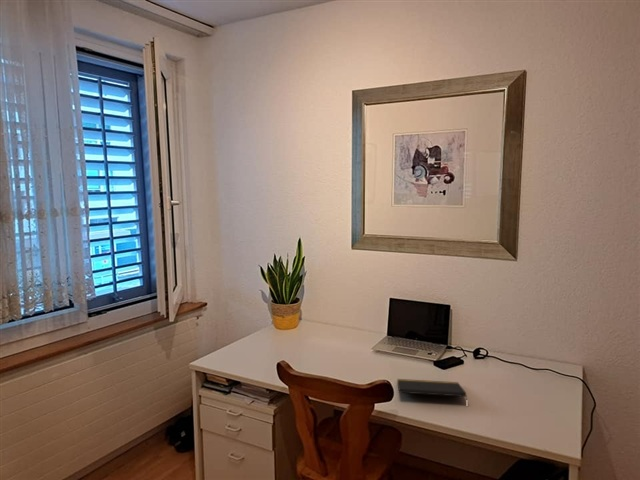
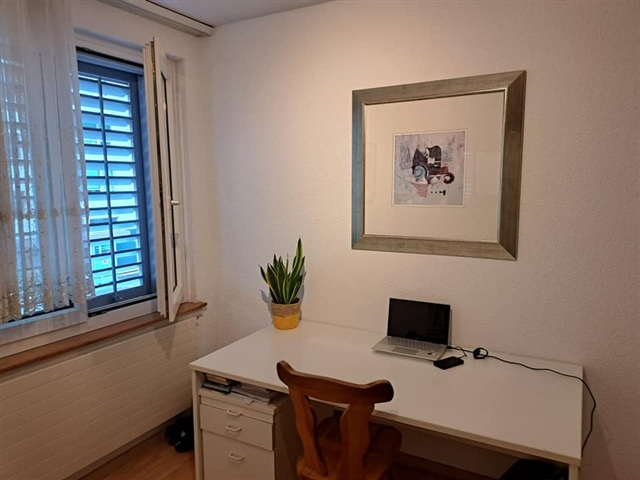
- notepad (429, 387)
